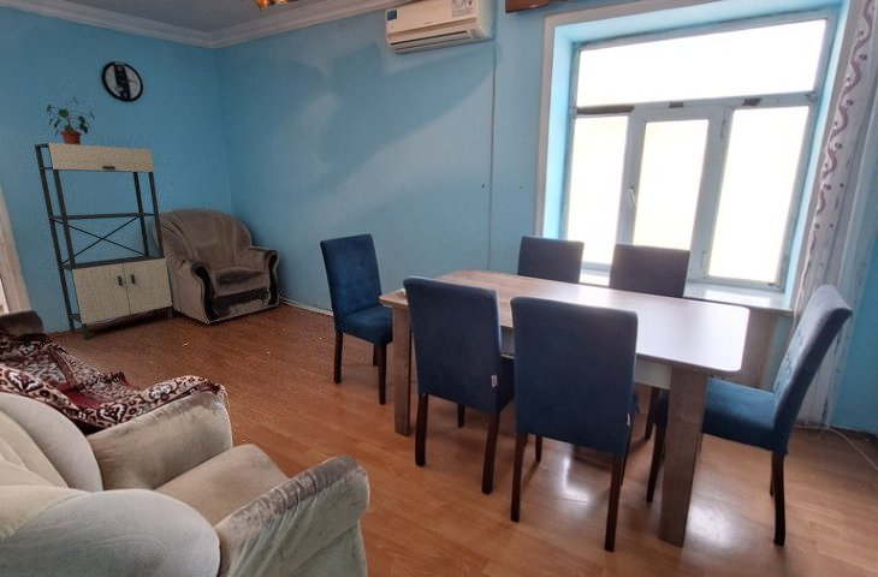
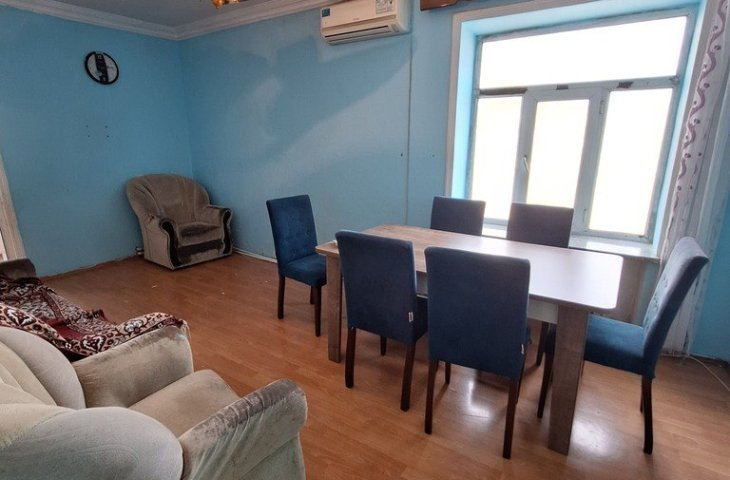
- potted plant (71, 121)
- shelving unit (111, 242)
